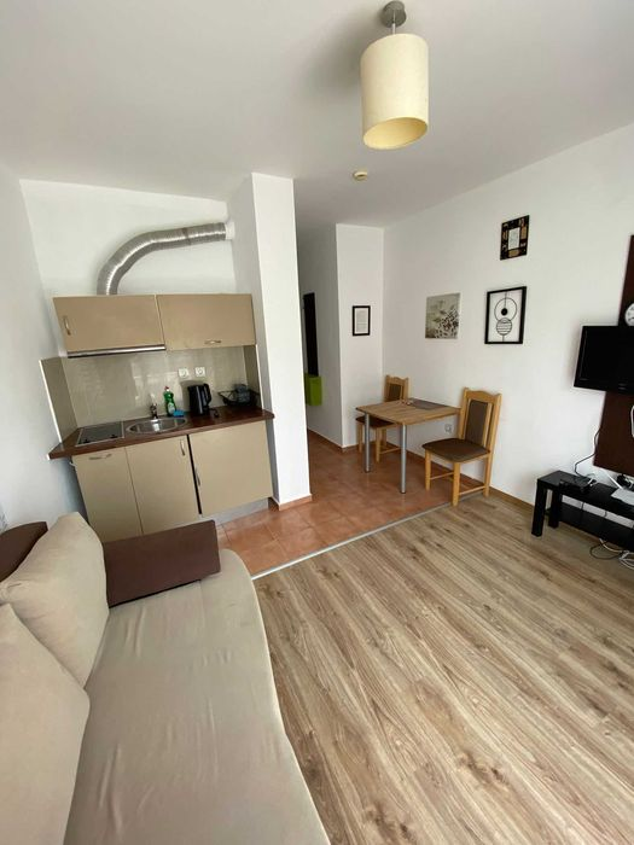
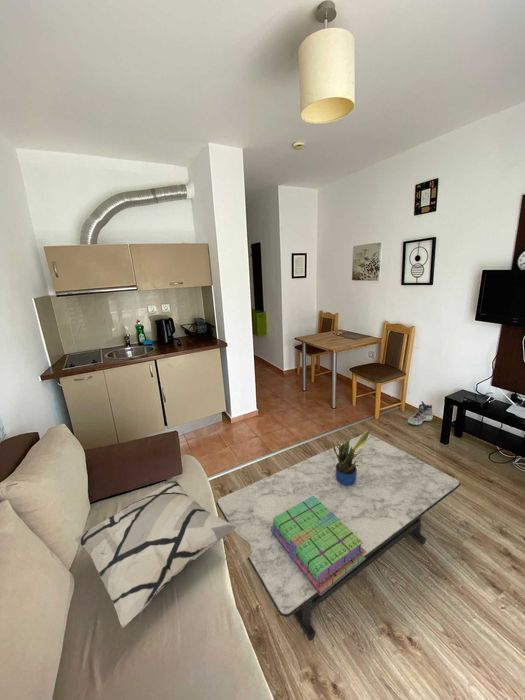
+ sneaker (420, 411)
+ decorative pillow (155, 532)
+ stack of books (315, 537)
+ coffee table (339, 519)
+ potted plant (350, 453)
